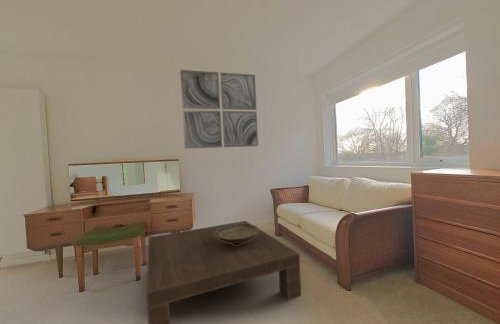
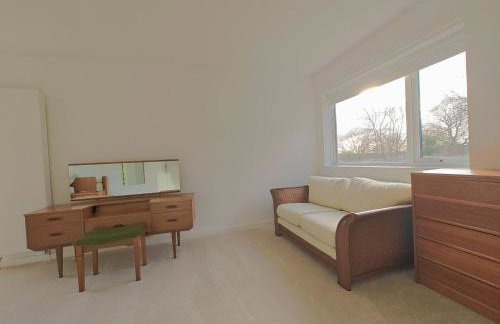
- coffee table (214, 262)
- decorative bowl (237, 236)
- wall art (222, 111)
